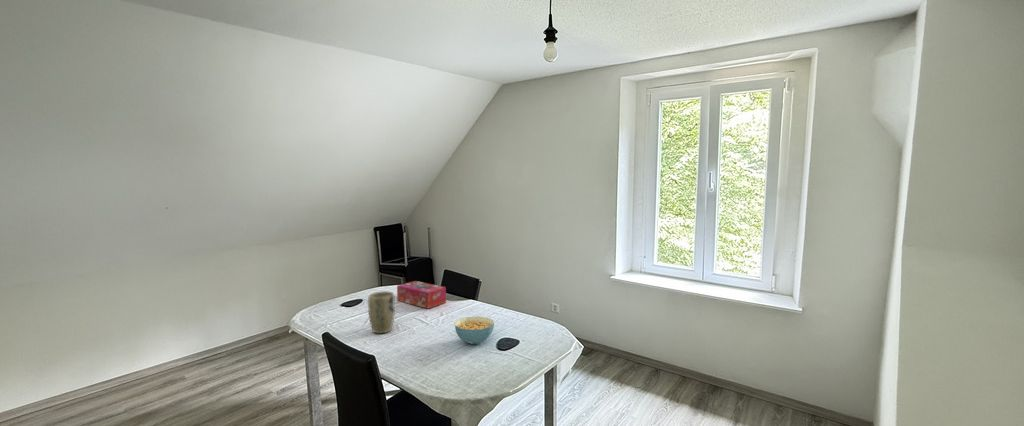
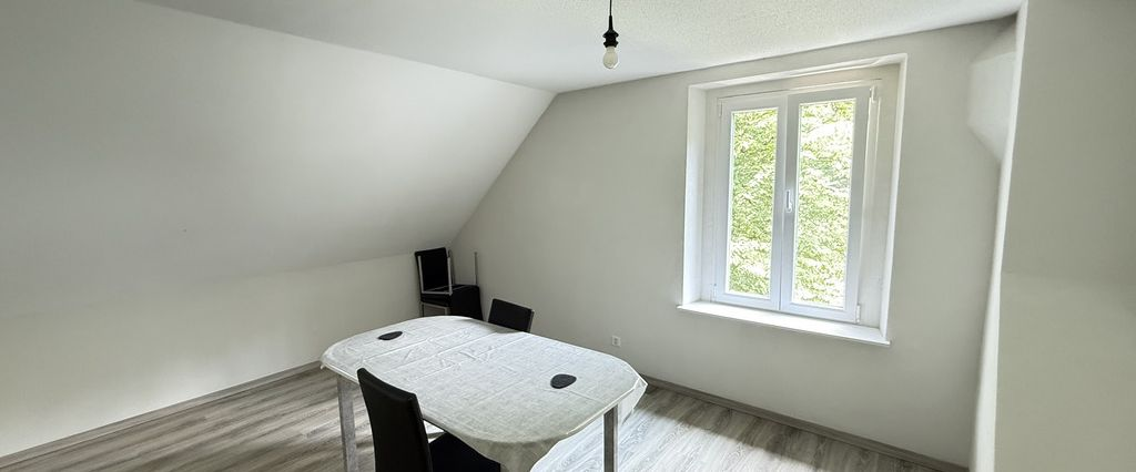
- plant pot (381, 312)
- tissue box (421, 293)
- cereal bowl (474, 332)
